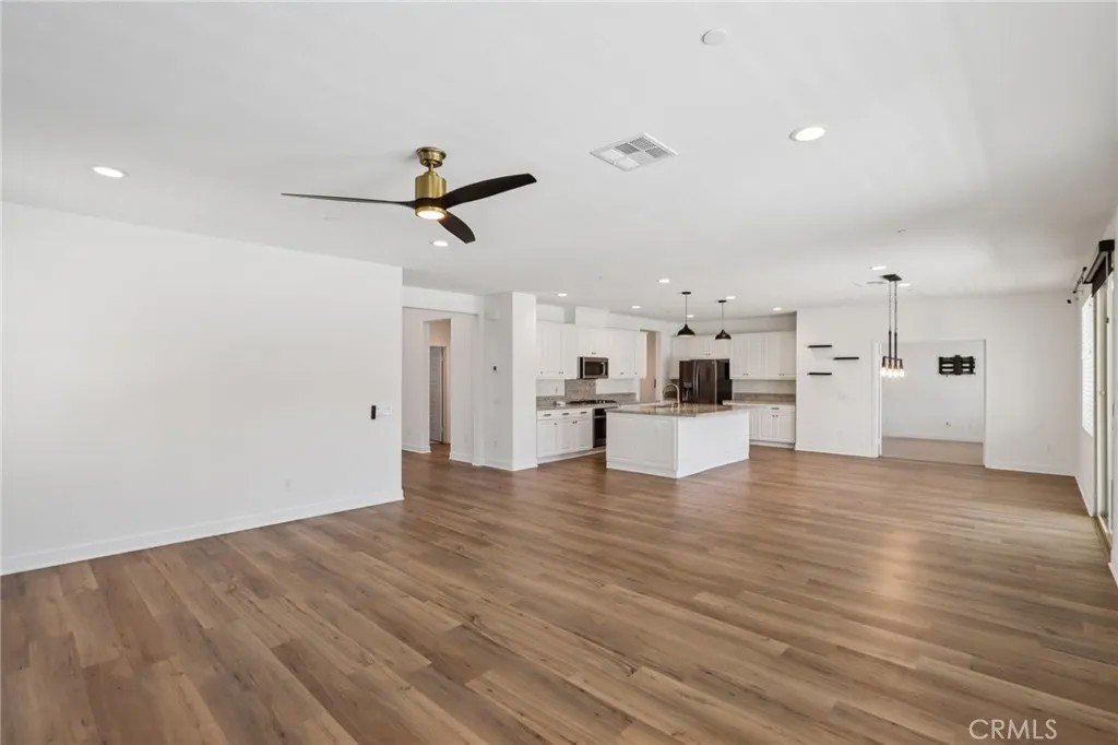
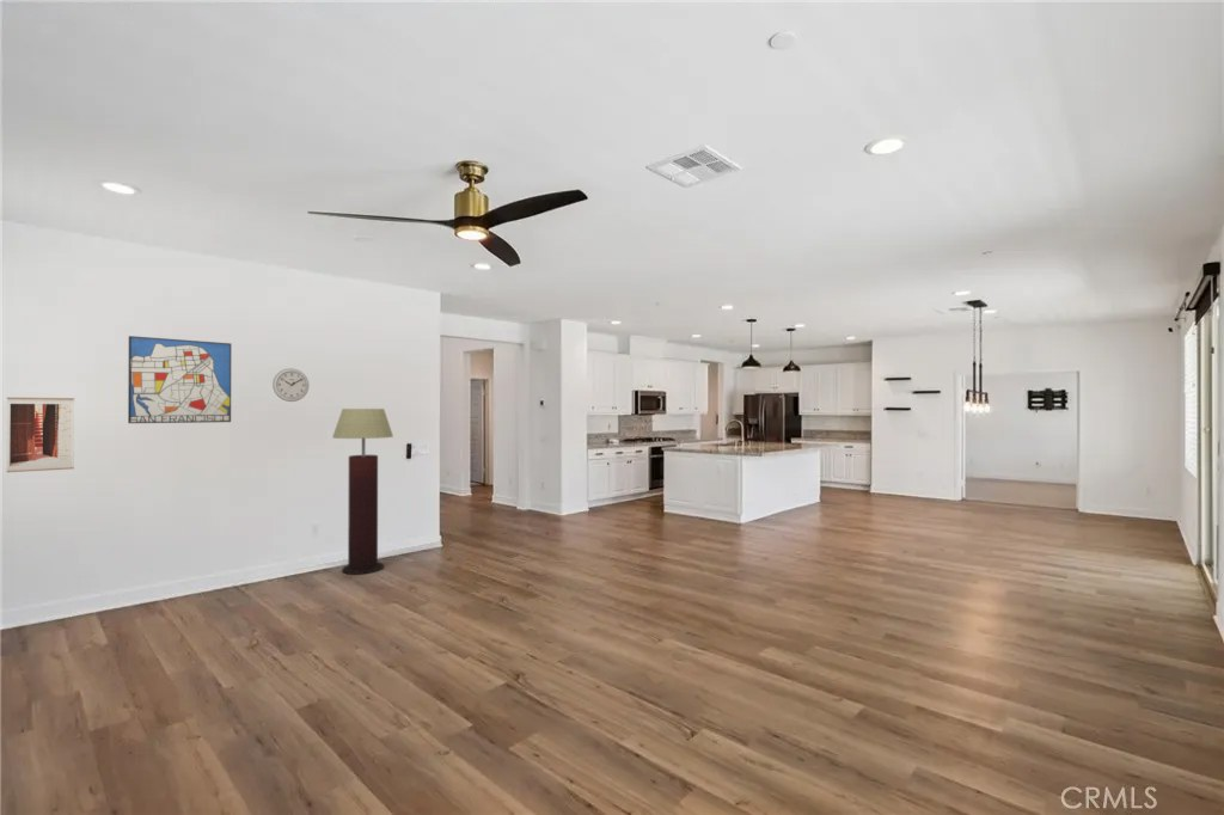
+ wall art (182, 381)
+ wall clock (290, 385)
+ floor lamp (362, 489)
+ wall art (41, 434)
